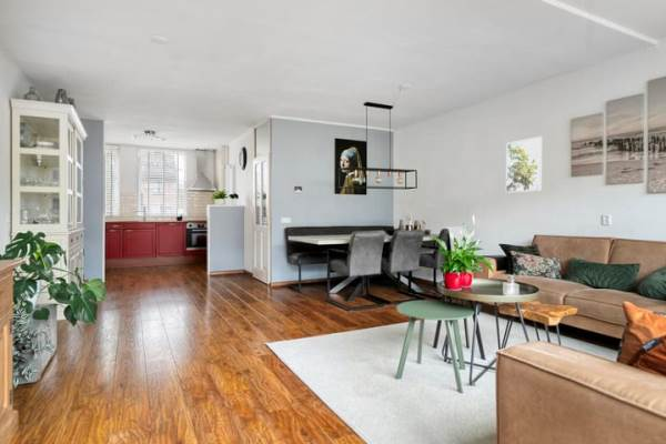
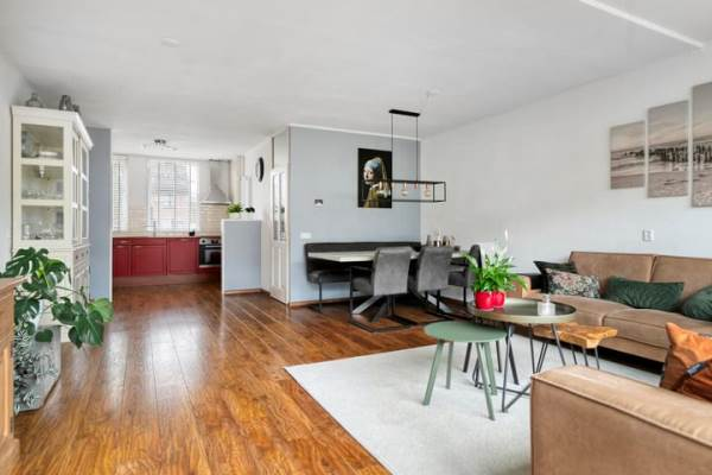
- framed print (523, 165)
